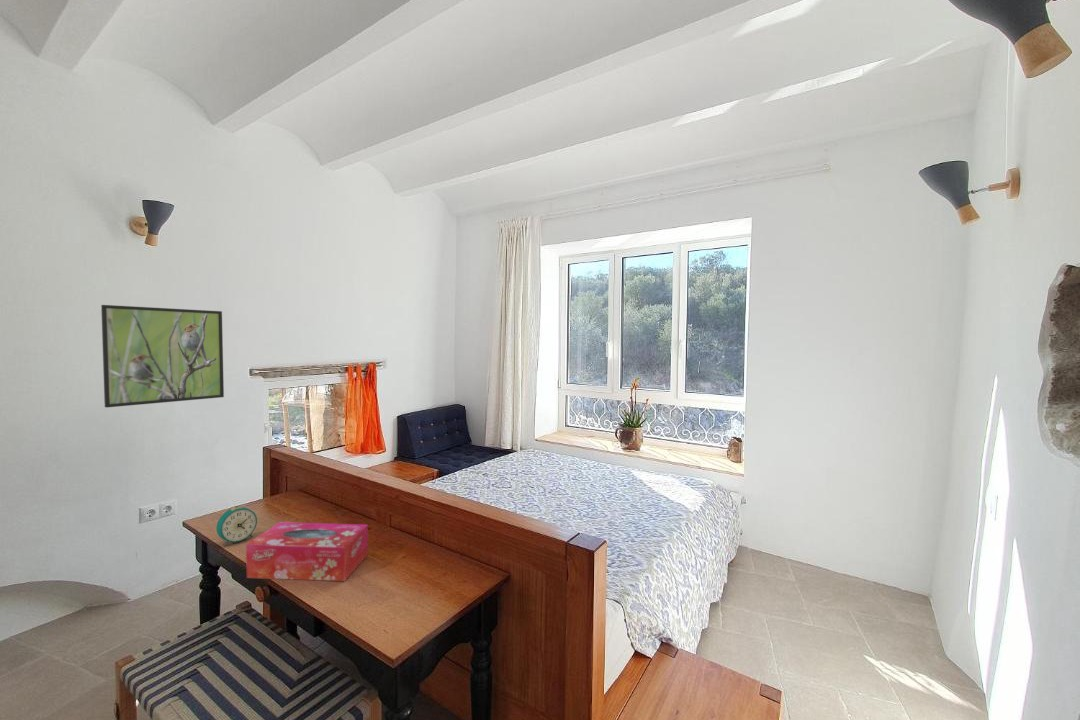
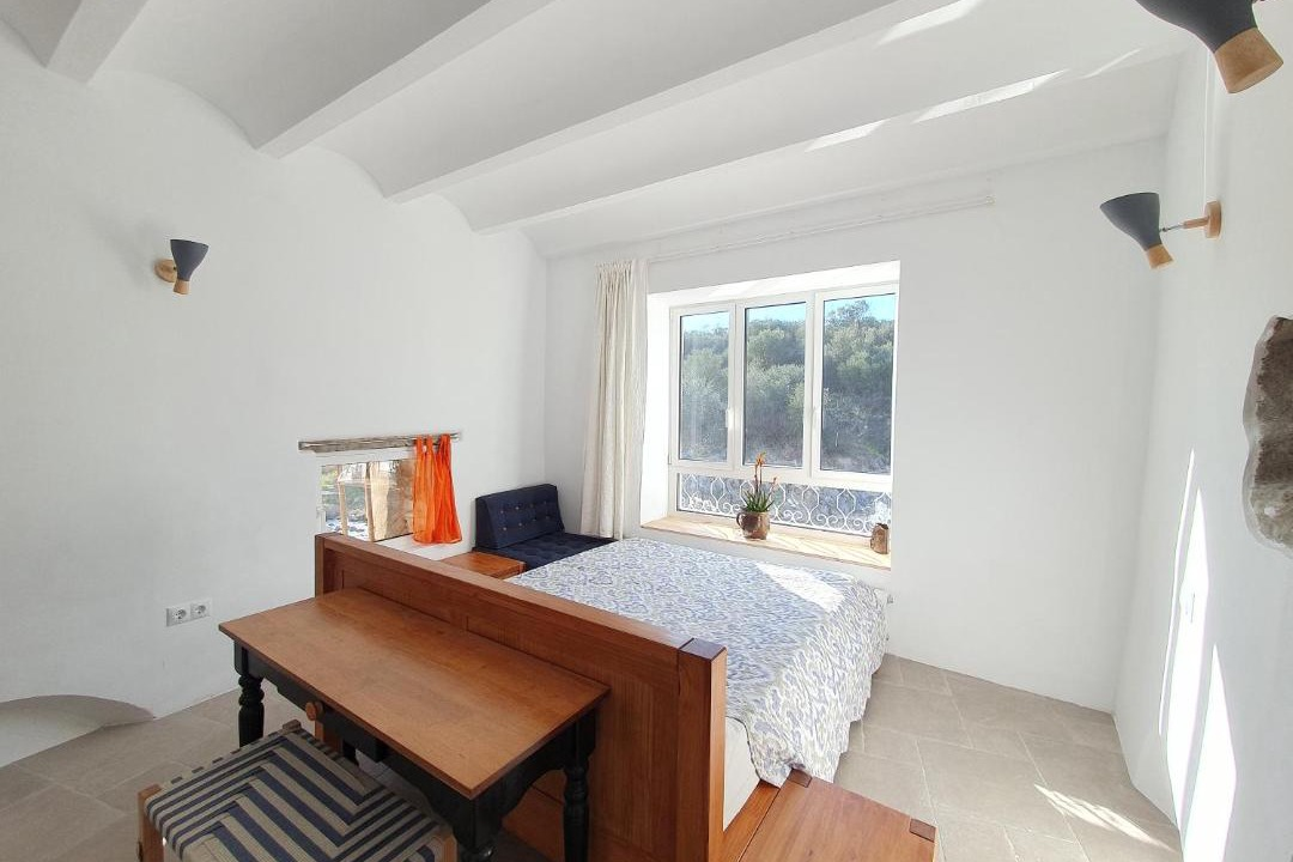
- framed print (168, 355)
- tissue box (310, 549)
- alarm clock (236, 522)
